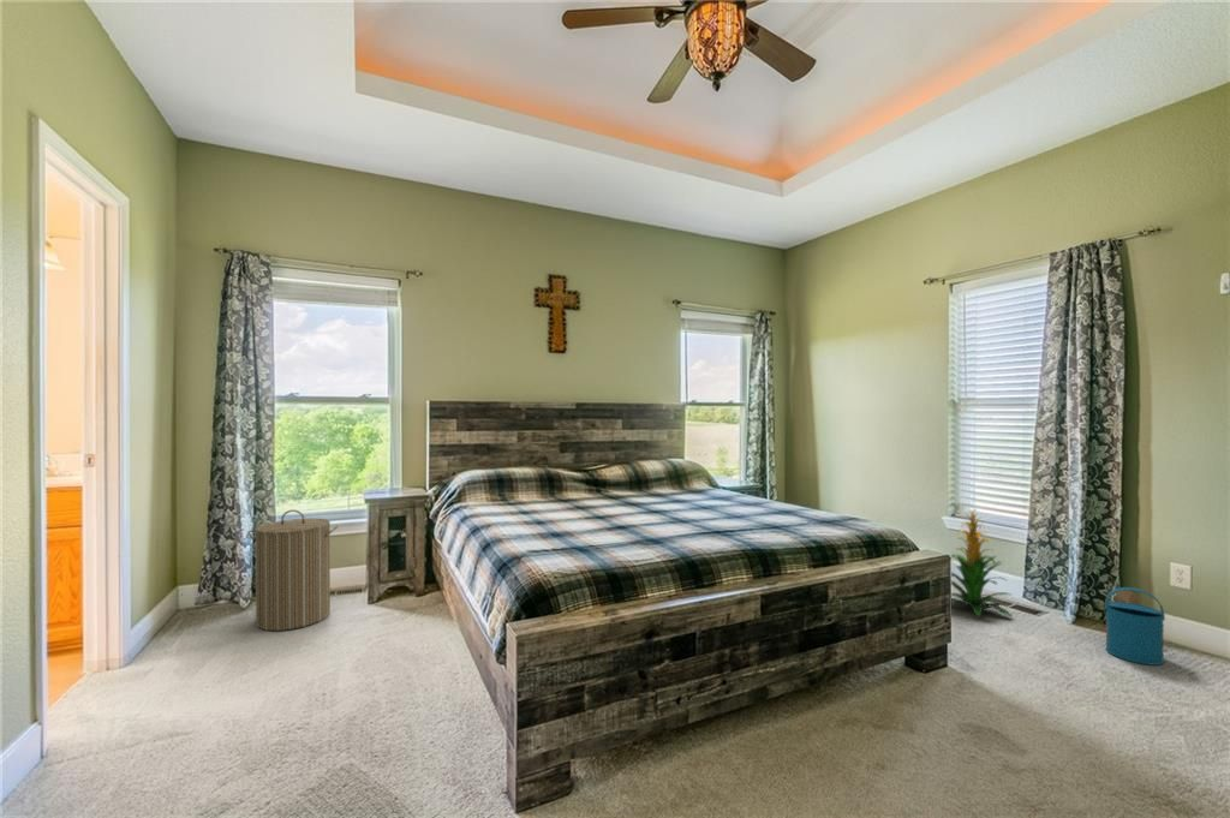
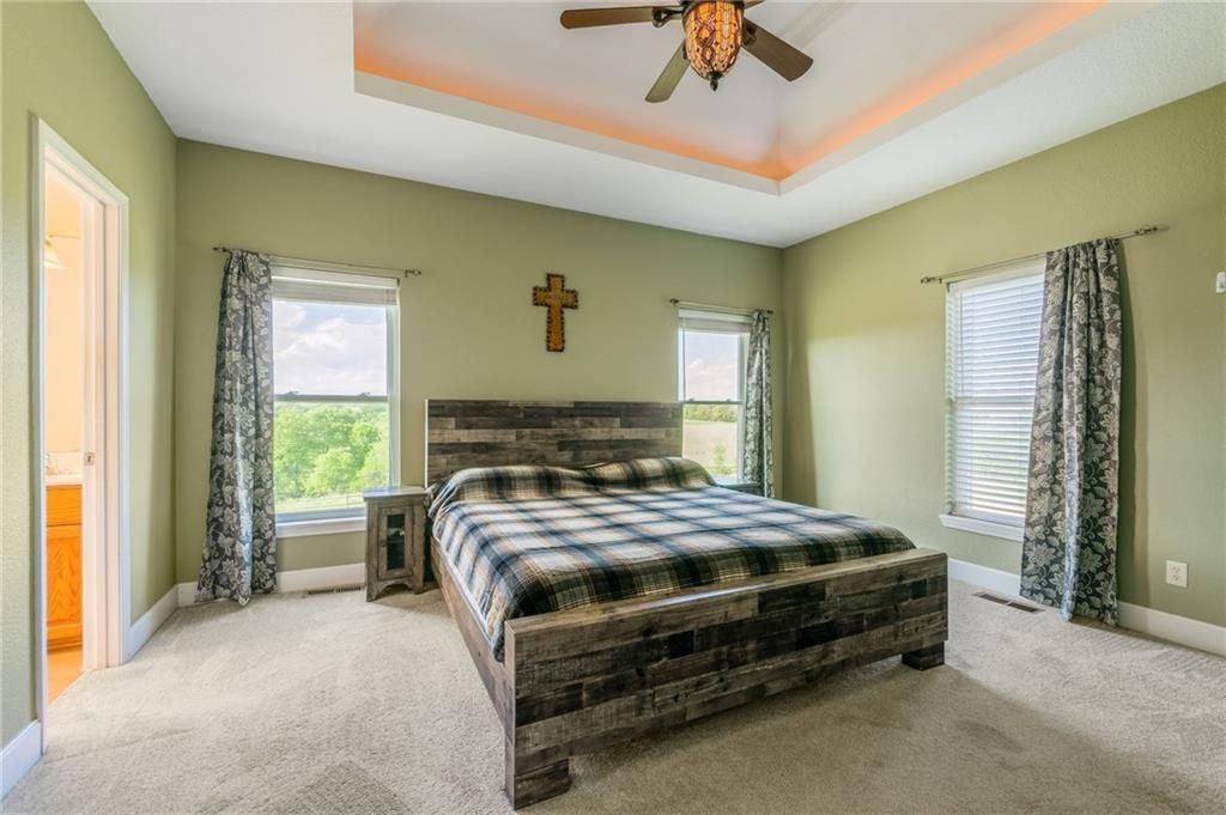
- laundry hamper (293, 563)
- watering can (1132, 616)
- indoor plant (974, 556)
